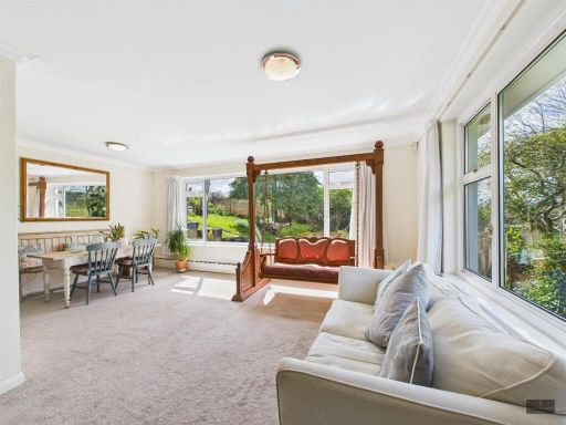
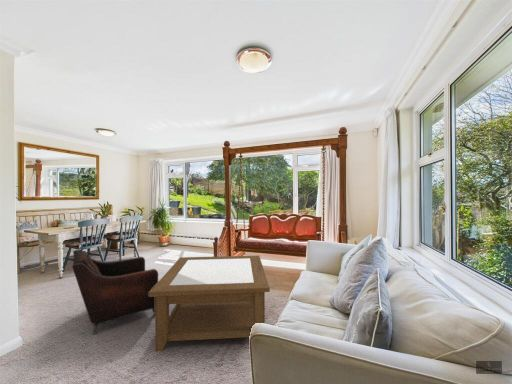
+ armchair (115, 281)
+ coffee table (216, 294)
